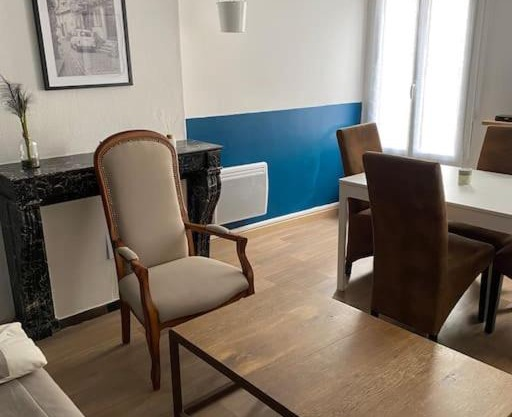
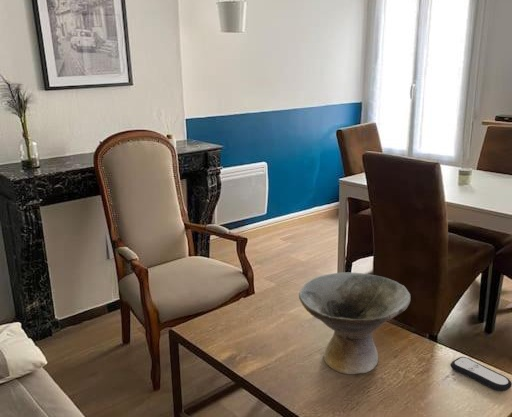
+ remote control (480, 373)
+ bowl (352, 325)
